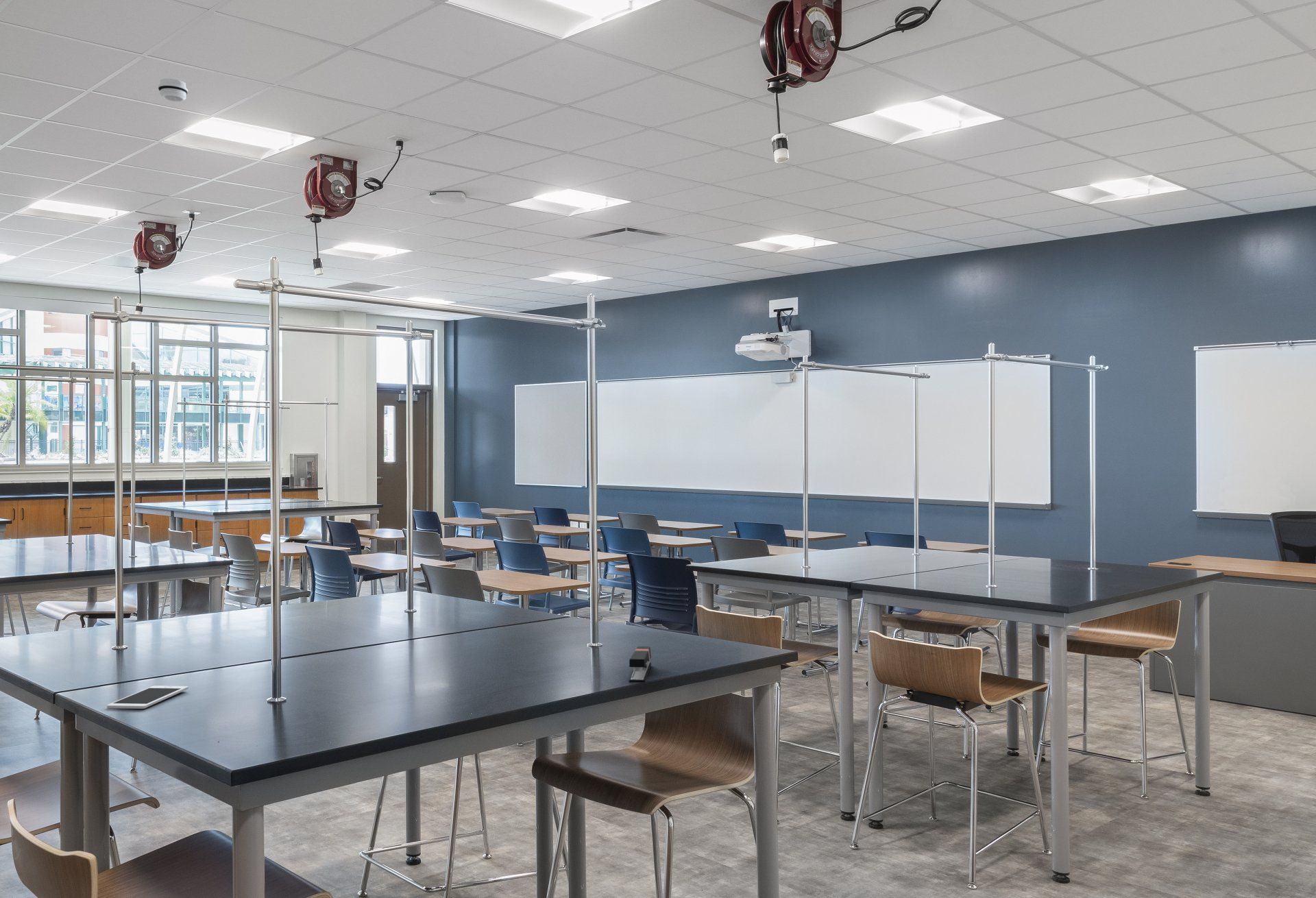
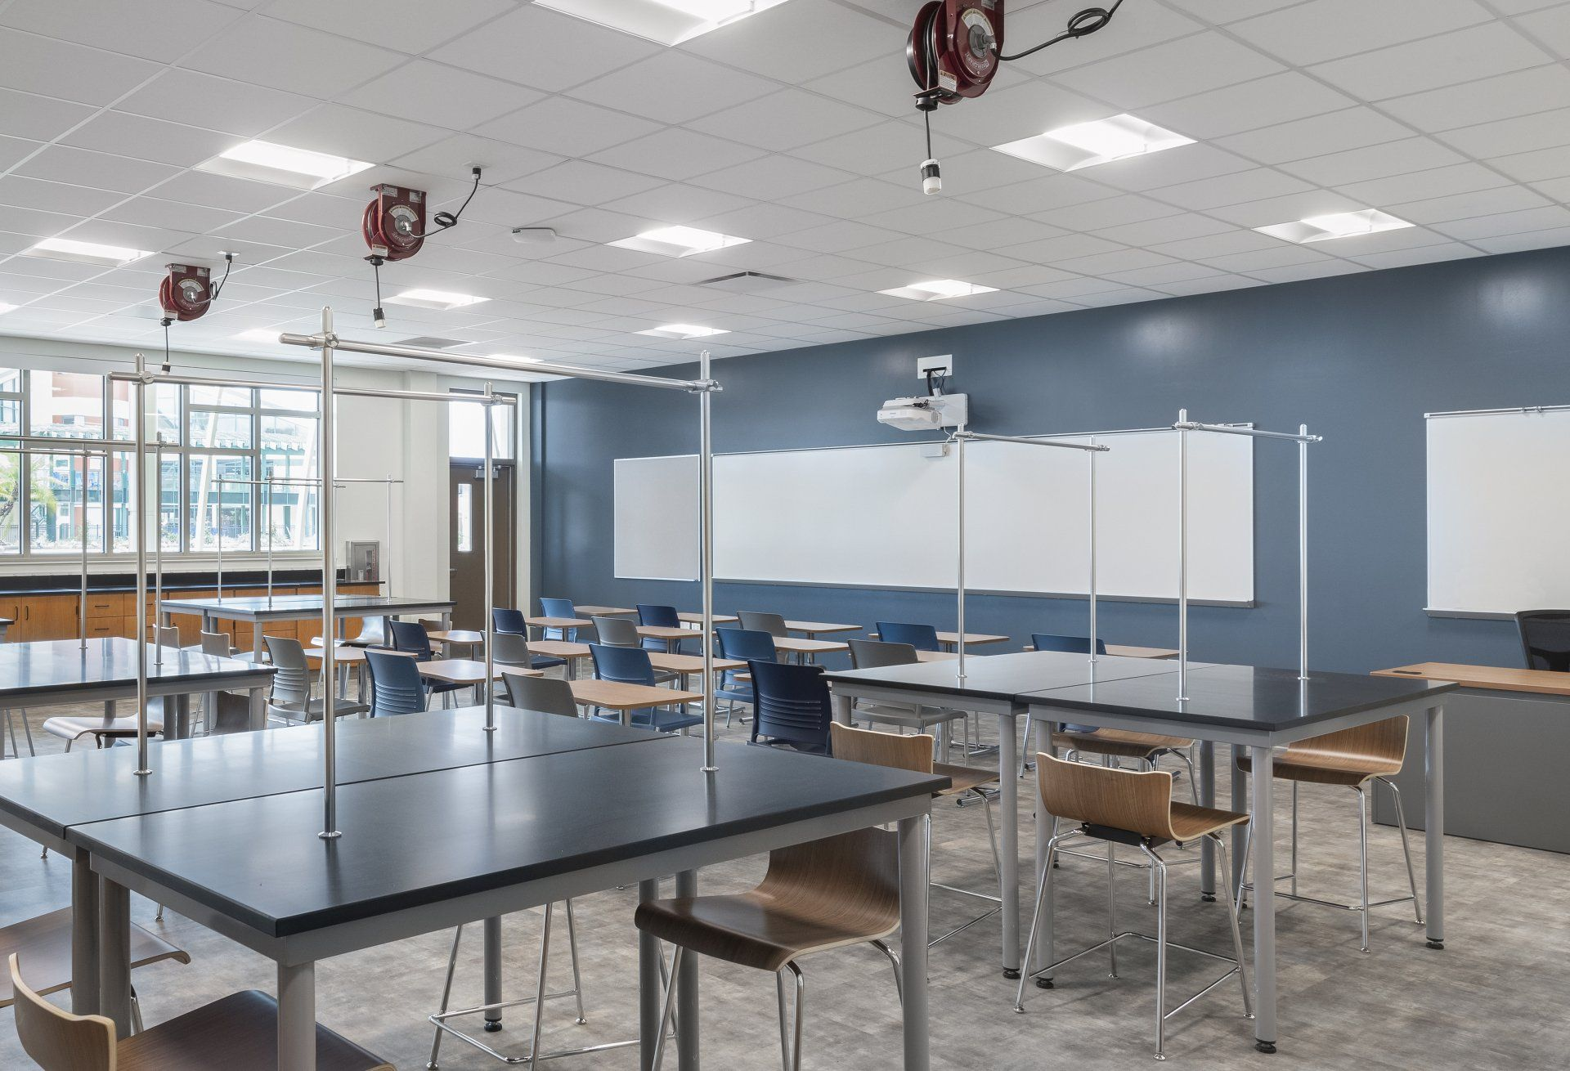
- stapler (640, 662)
- cell phone (149, 696)
- smoke detector (173, 90)
